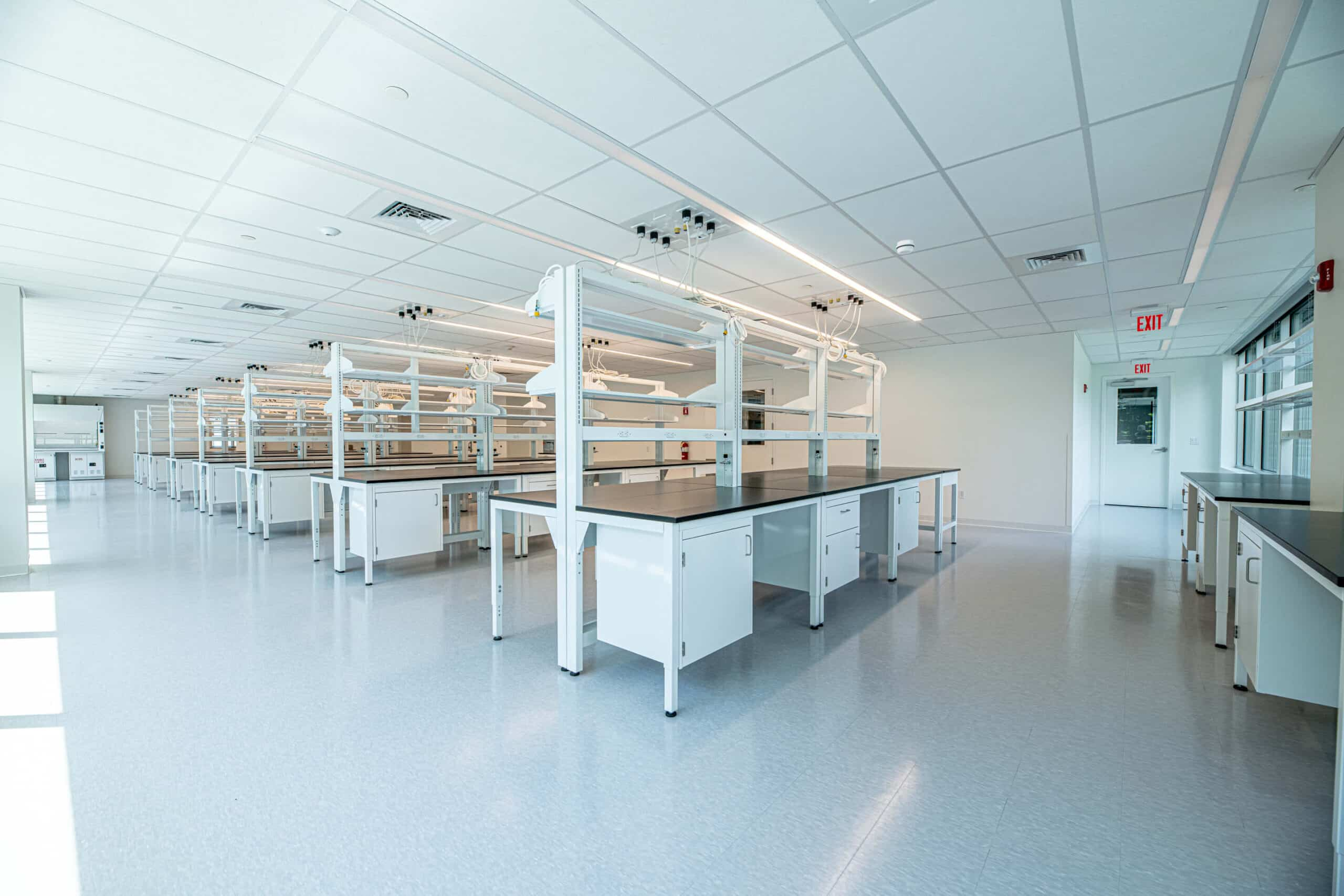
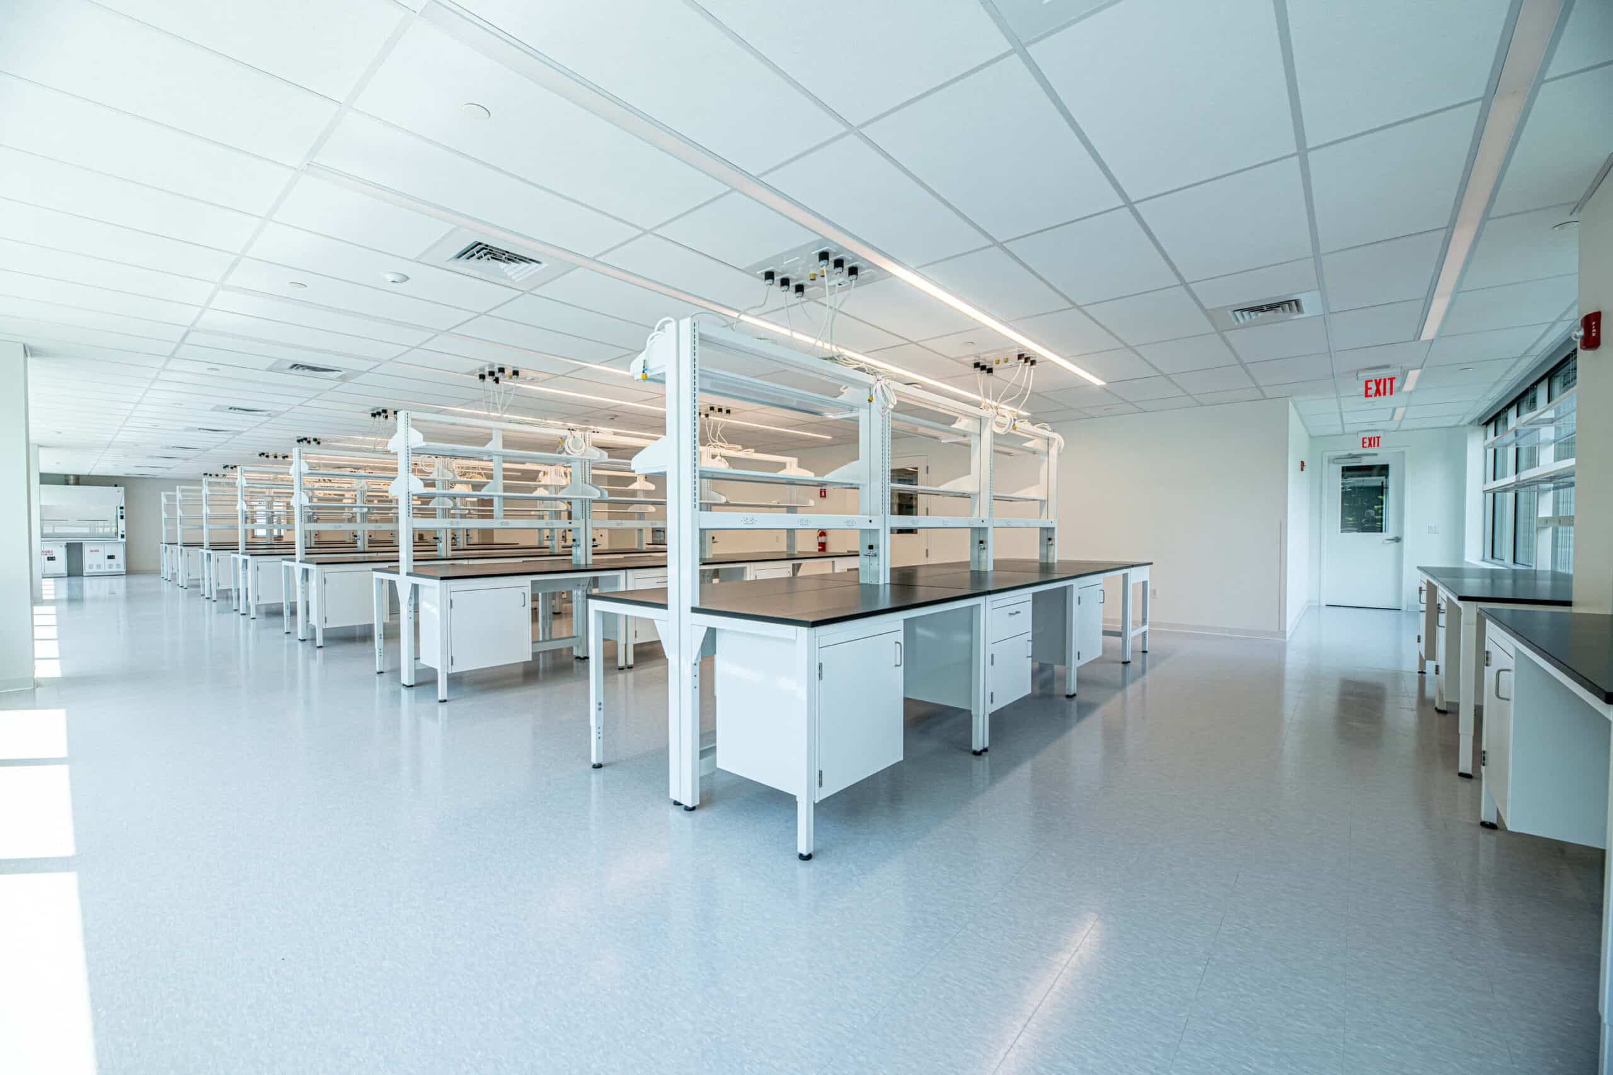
- smoke detector (905, 247)
